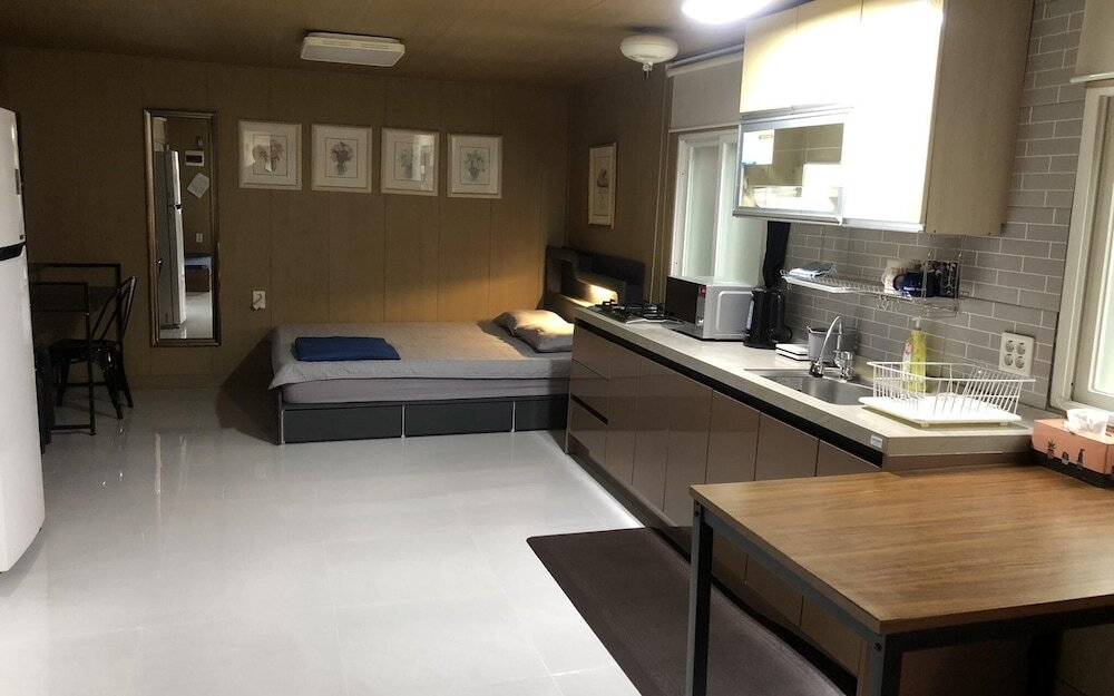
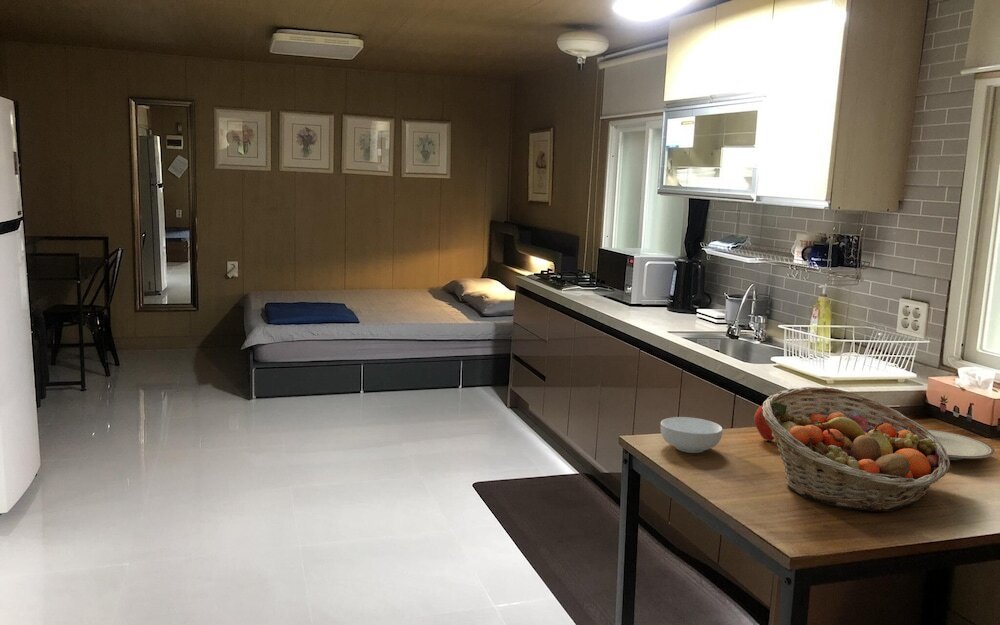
+ plate (942, 445)
+ apple (767, 424)
+ fruit basket (851, 445)
+ cereal bowl (690, 436)
